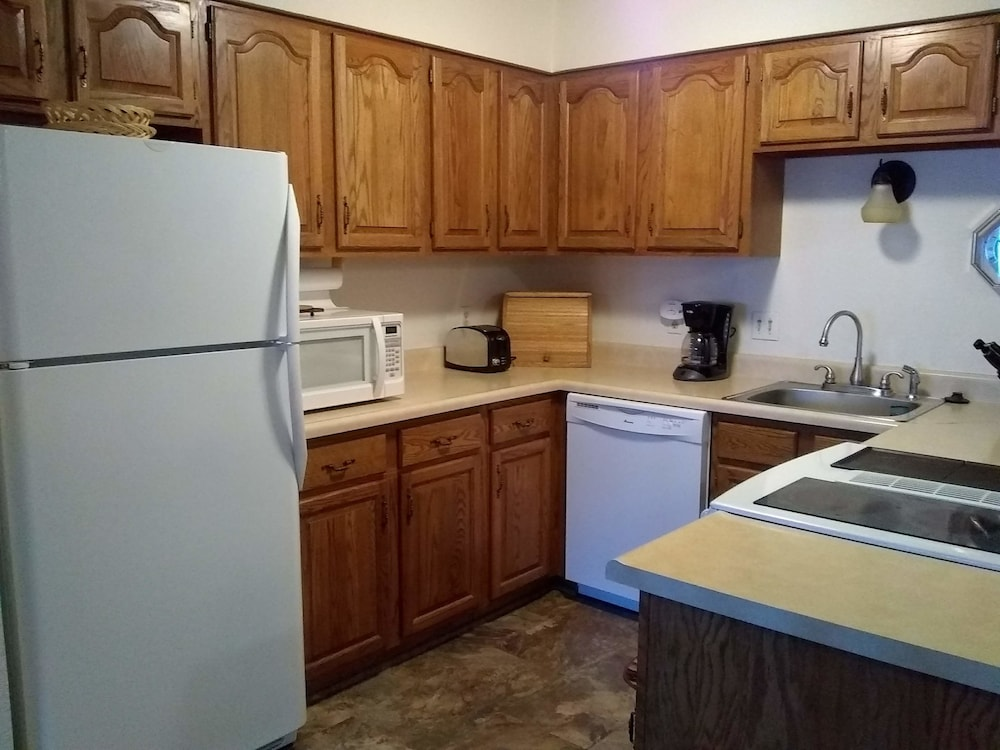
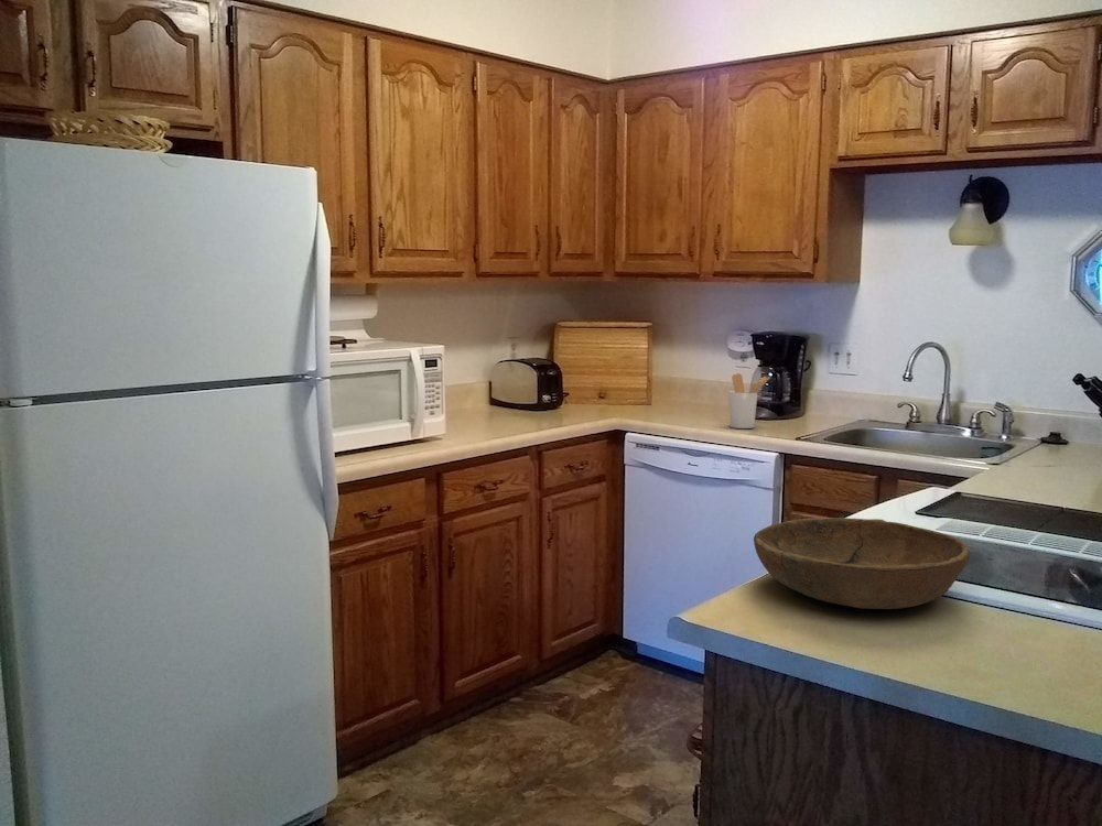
+ bowl (856, 563)
+ utensil holder (749, 400)
